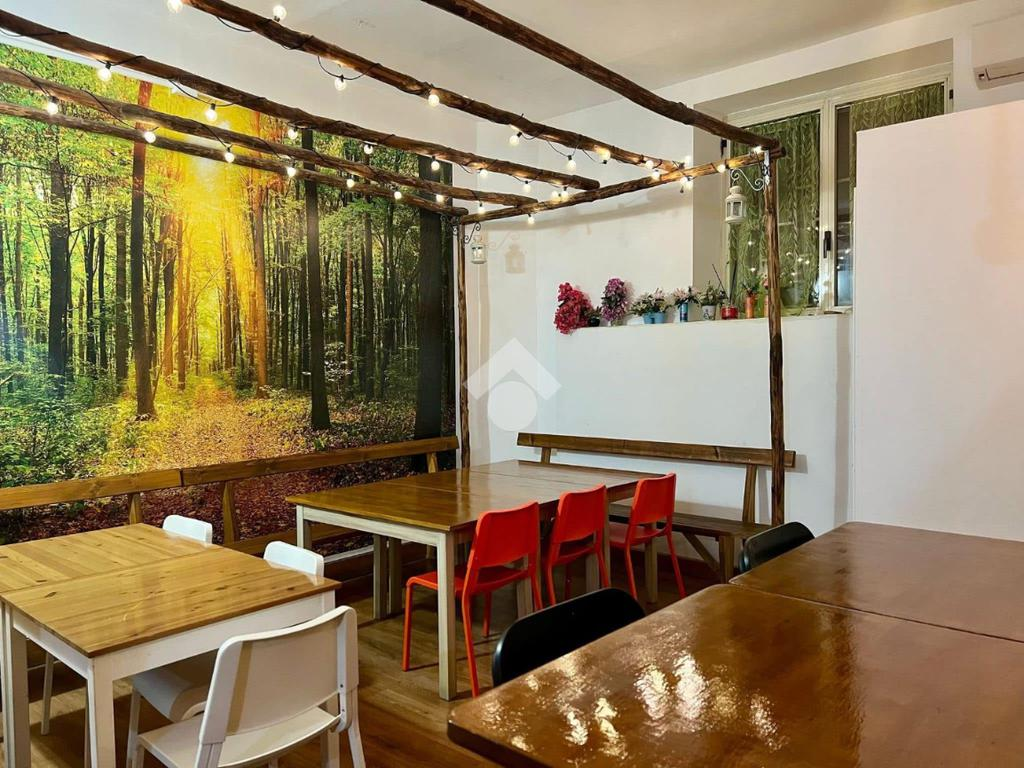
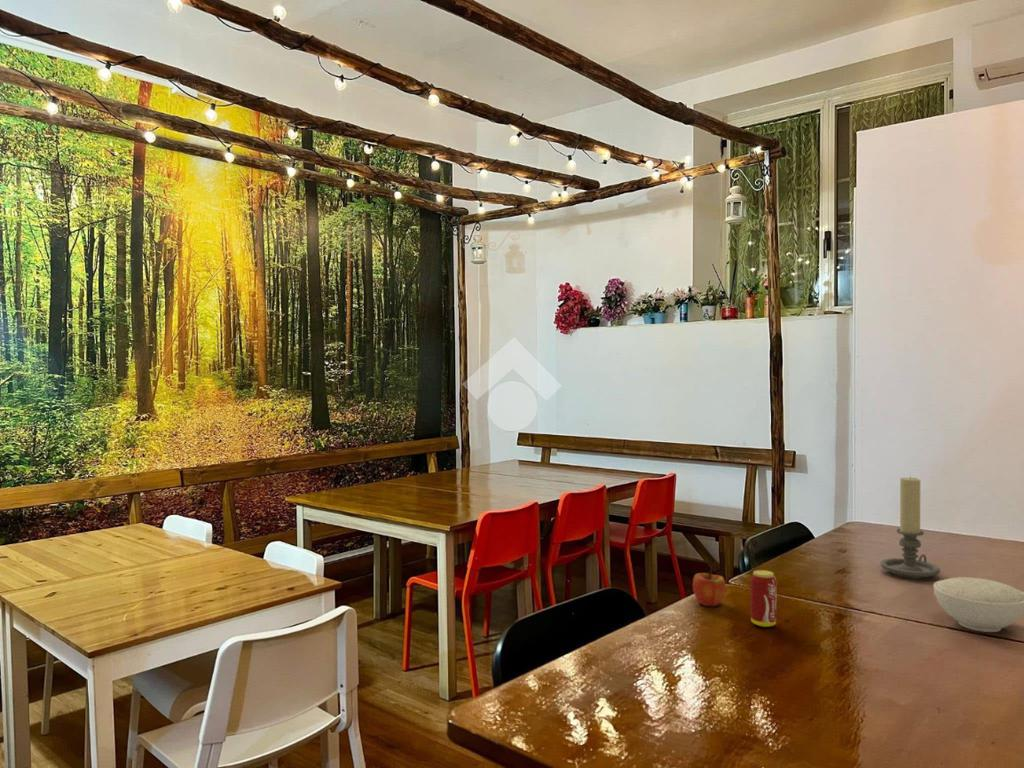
+ candle holder (912, 524)
+ bowl (979, 603)
+ beverage can (763, 598)
+ apple (709, 583)
